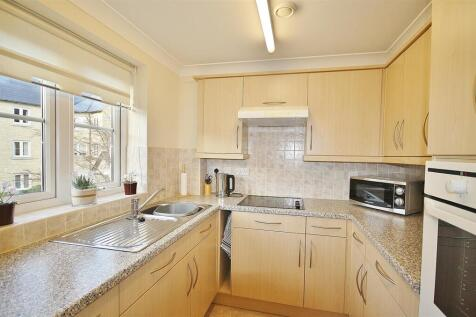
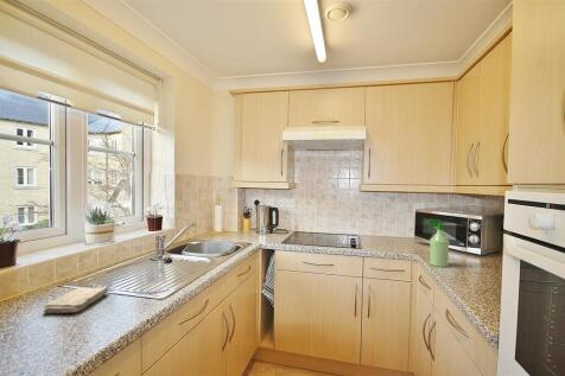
+ spray bottle (439, 242)
+ washcloth (77, 298)
